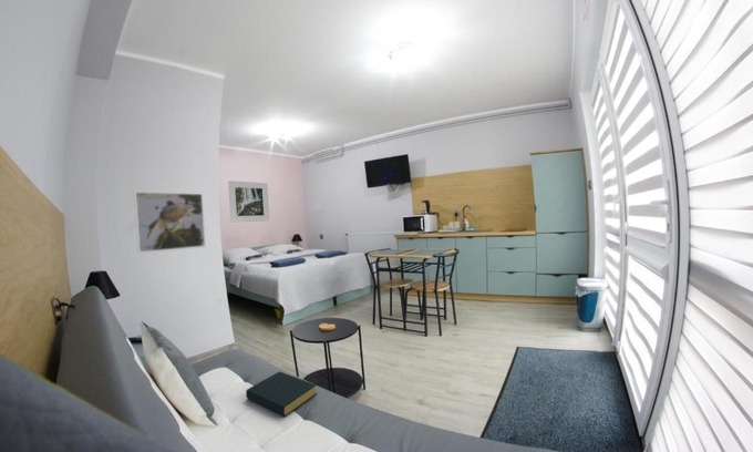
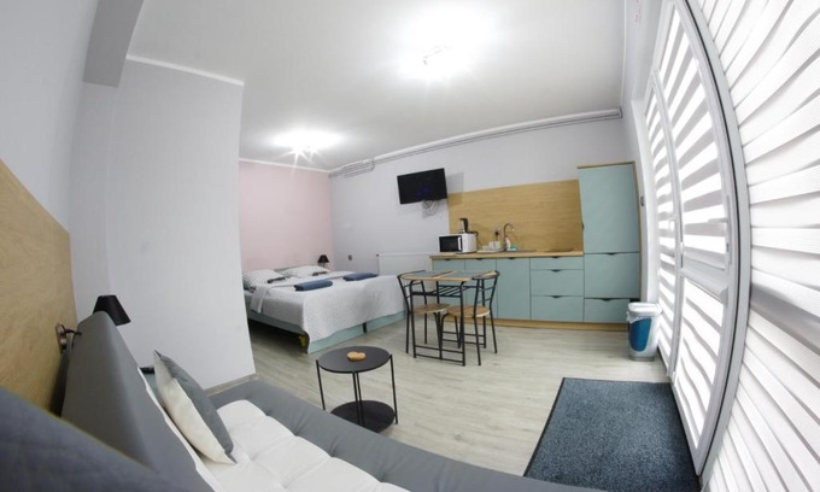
- hardback book (281, 391)
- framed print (172, 222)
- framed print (249, 202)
